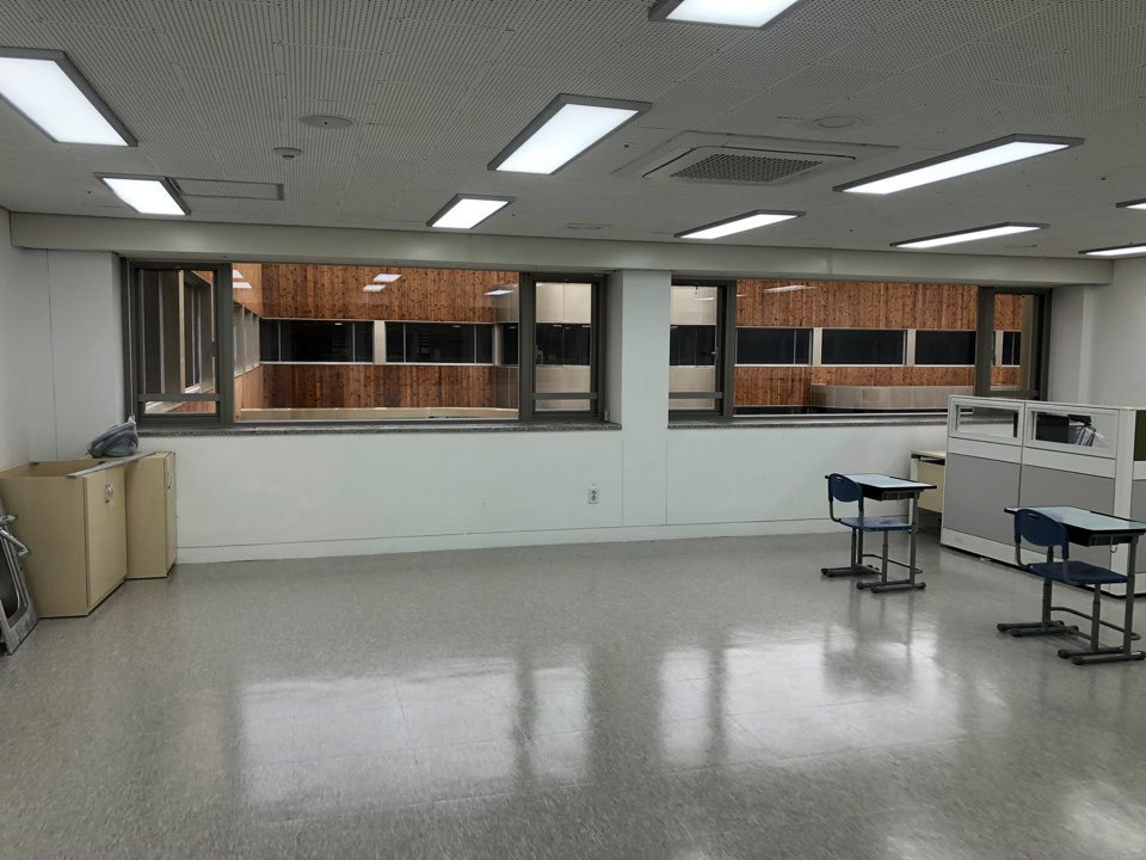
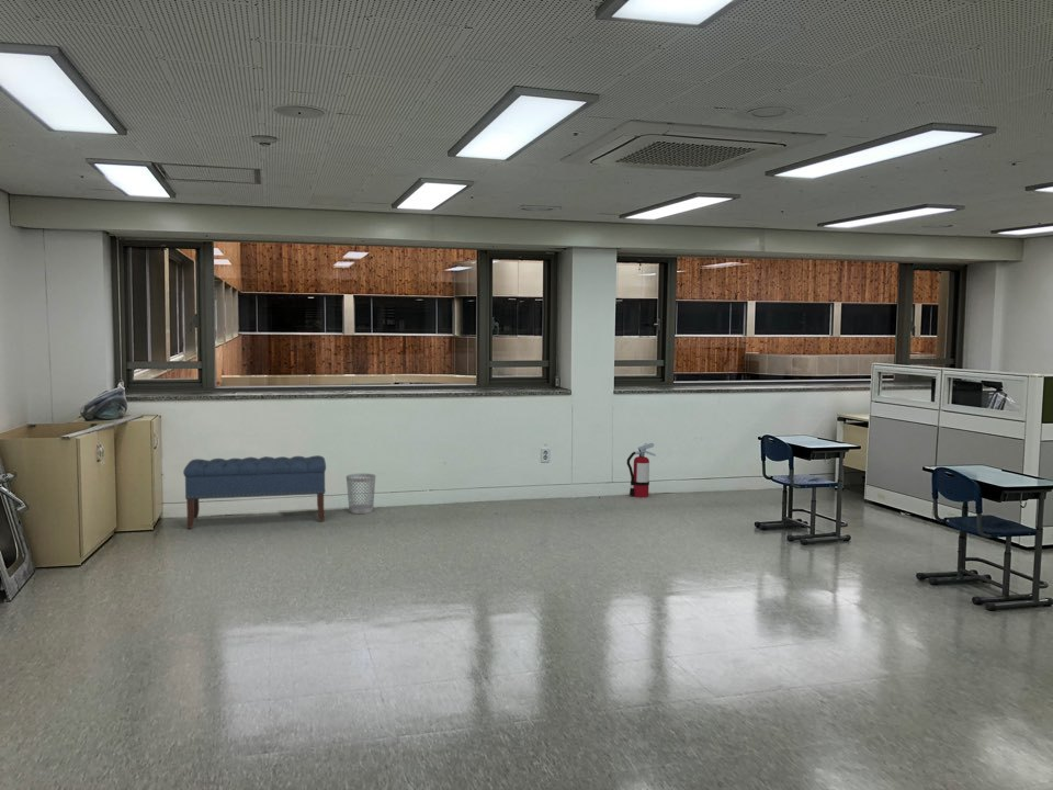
+ bench (258, 489)
+ wastebasket (361, 493)
+ fire extinguisher (641, 469)
